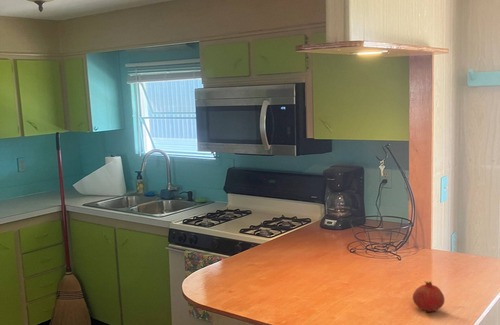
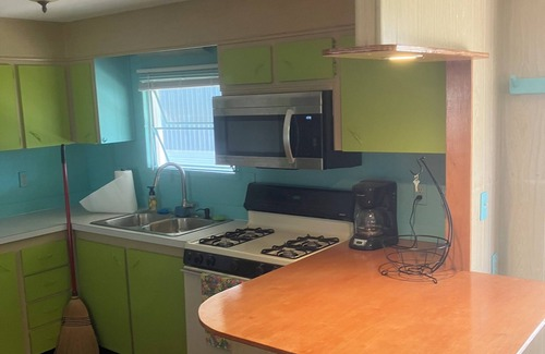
- fruit (428, 295)
